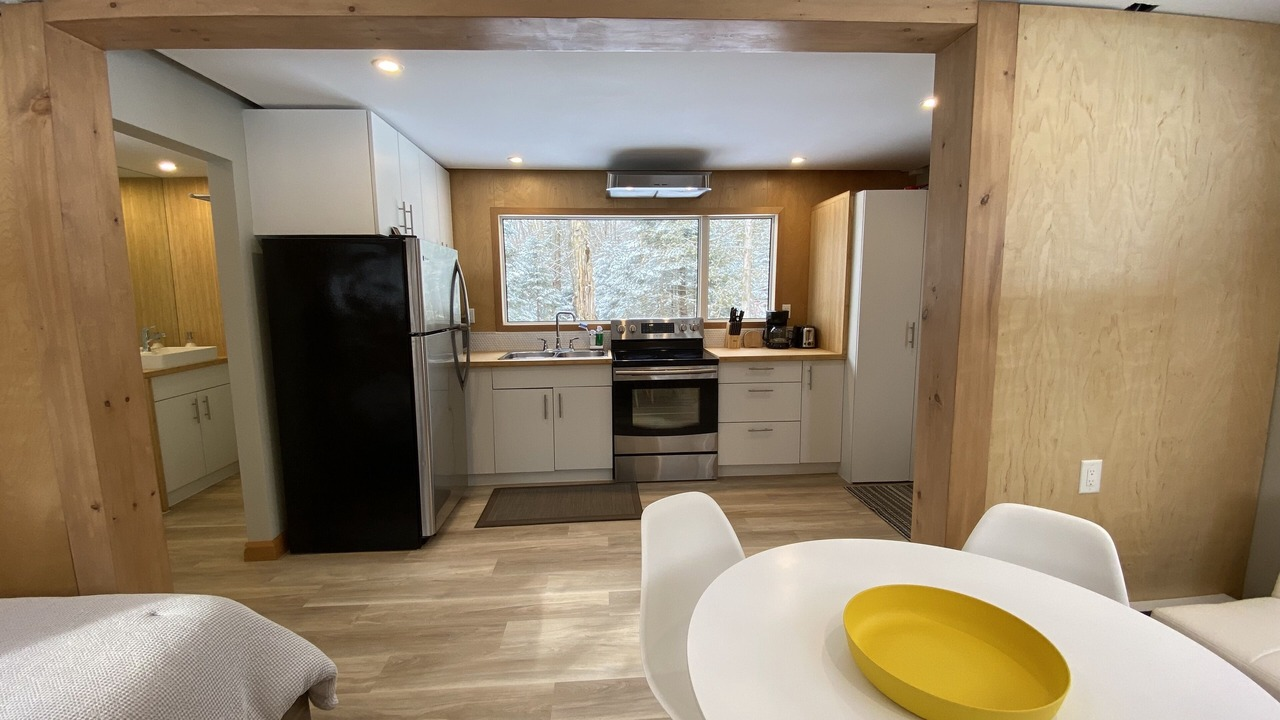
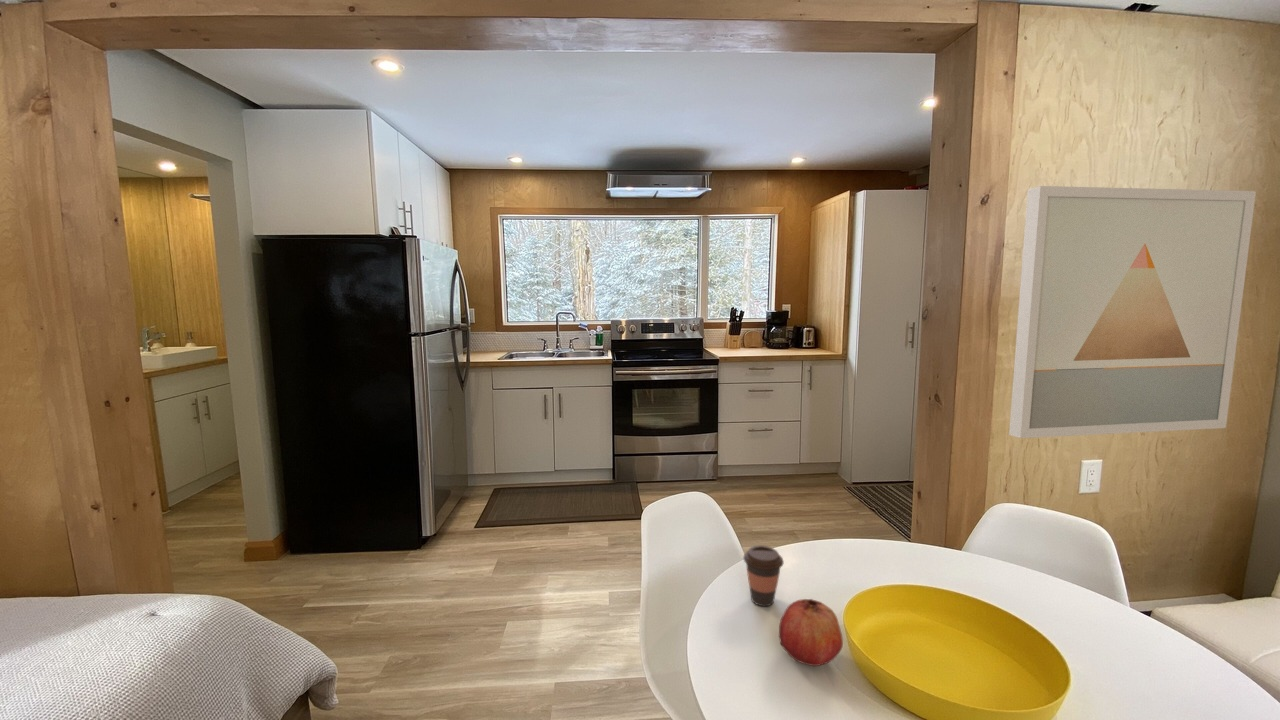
+ fruit (810, 629)
+ coffee cup (762, 576)
+ wall art (1131, 314)
